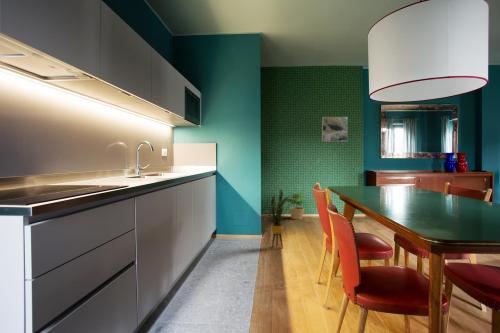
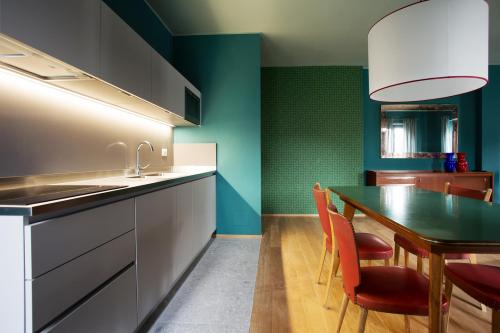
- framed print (334, 129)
- house plant (280, 218)
- potted plant (295, 207)
